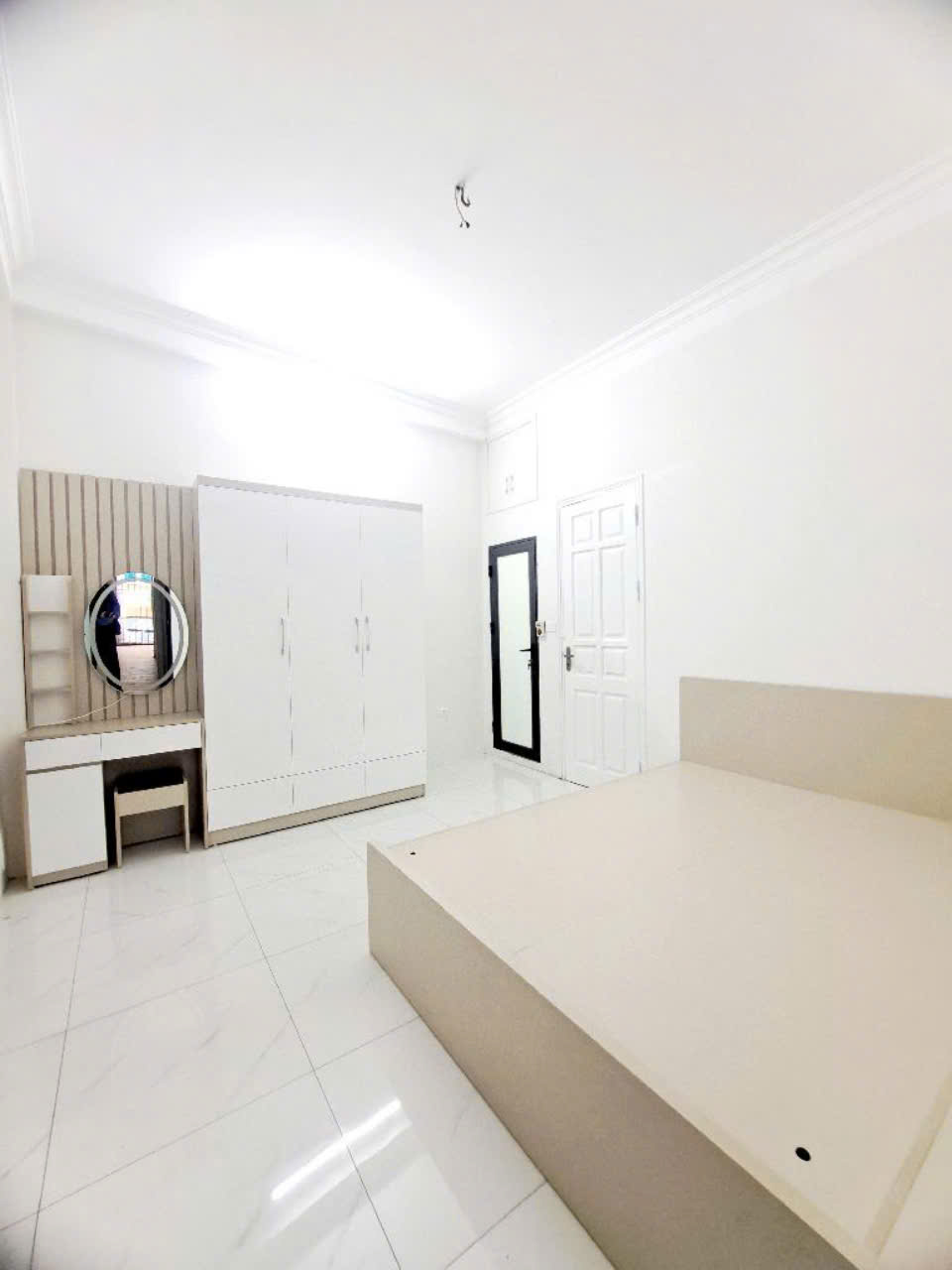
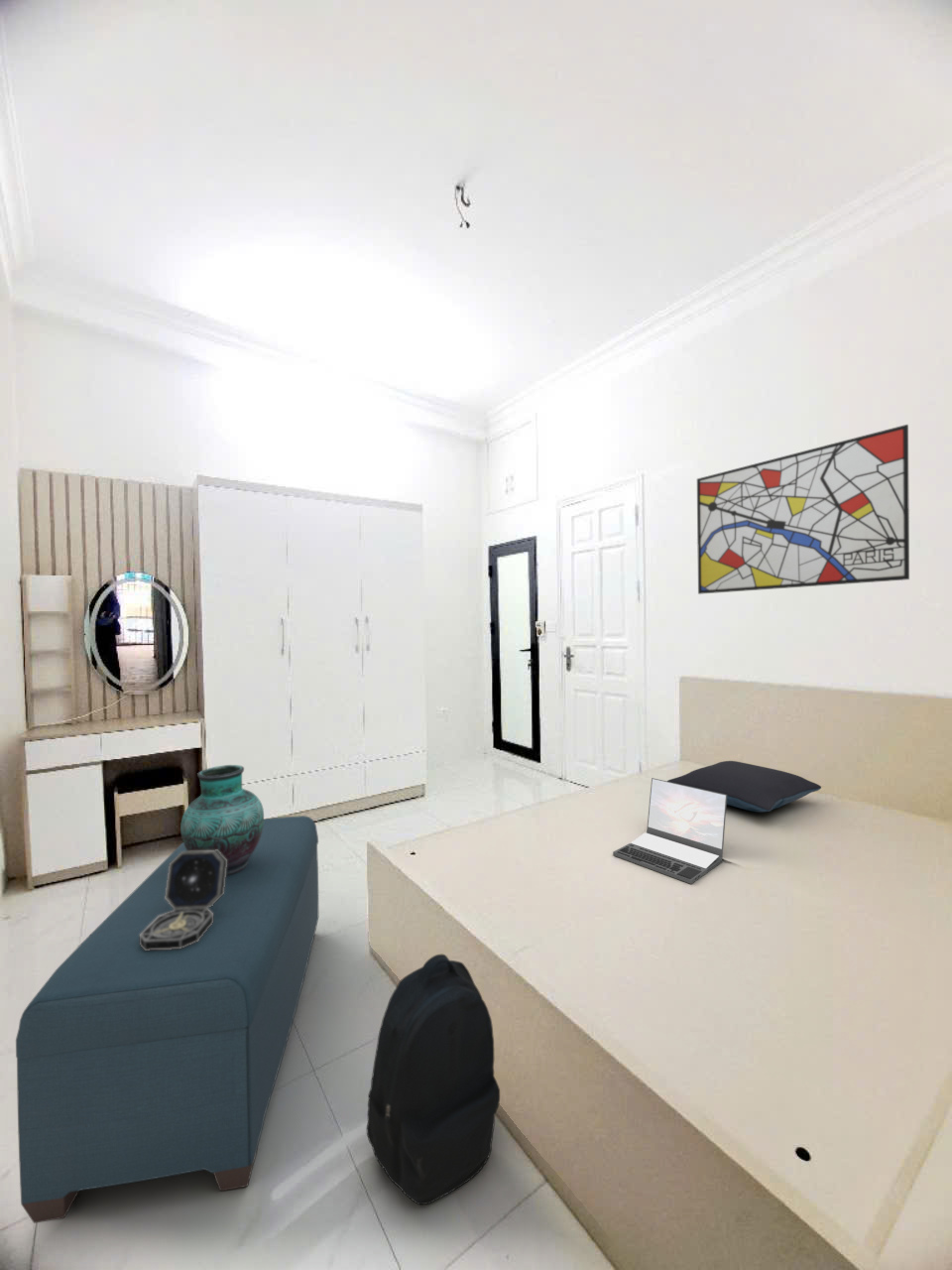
+ laptop (669, 825)
+ pillow (742, 784)
+ decorative box (183, 893)
+ bench (216, 952)
+ vase (223, 819)
+ wall art (787, 522)
+ backpack (436, 1056)
